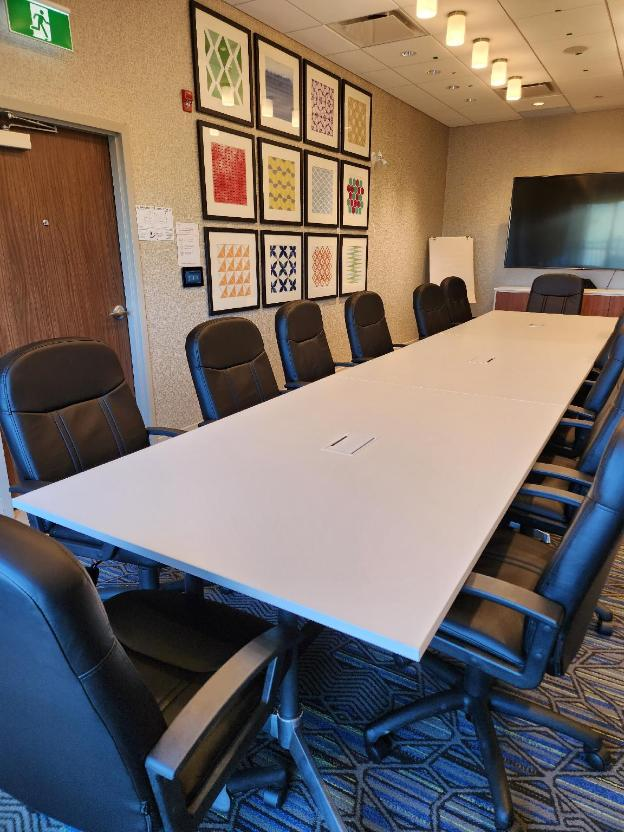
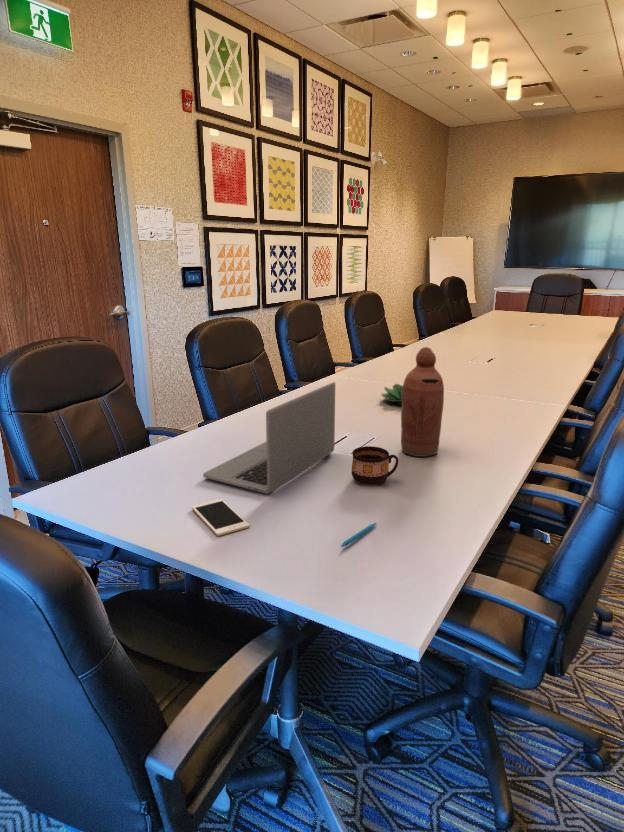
+ cup (371, 466)
+ pen (359, 533)
+ succulent plant (401, 394)
+ bottle (422, 400)
+ laptop (271, 428)
+ cell phone (219, 516)
